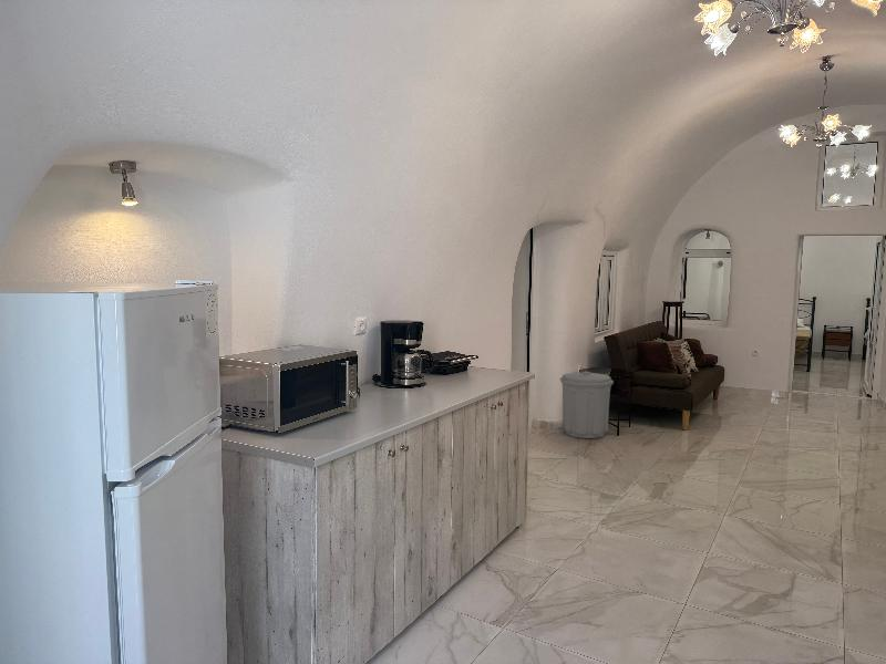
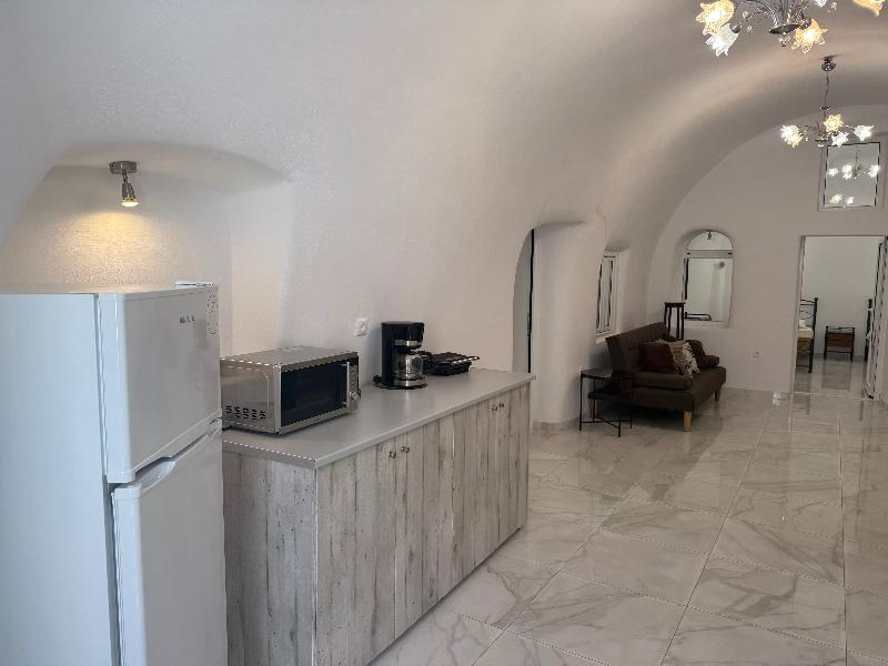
- trash can (585, 402)
